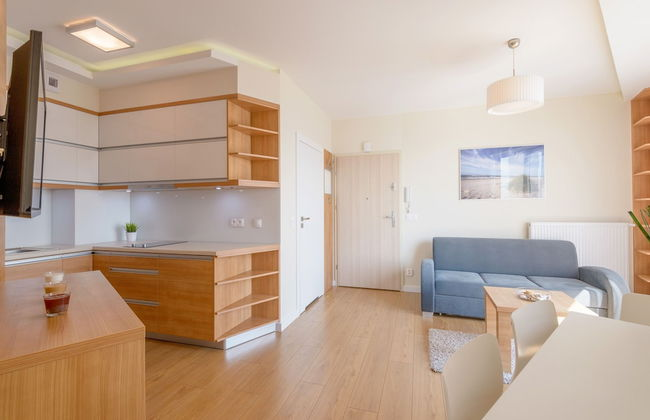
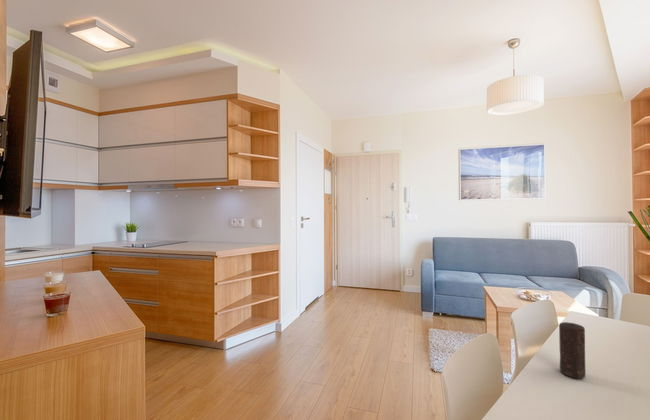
+ candle (572, 349)
